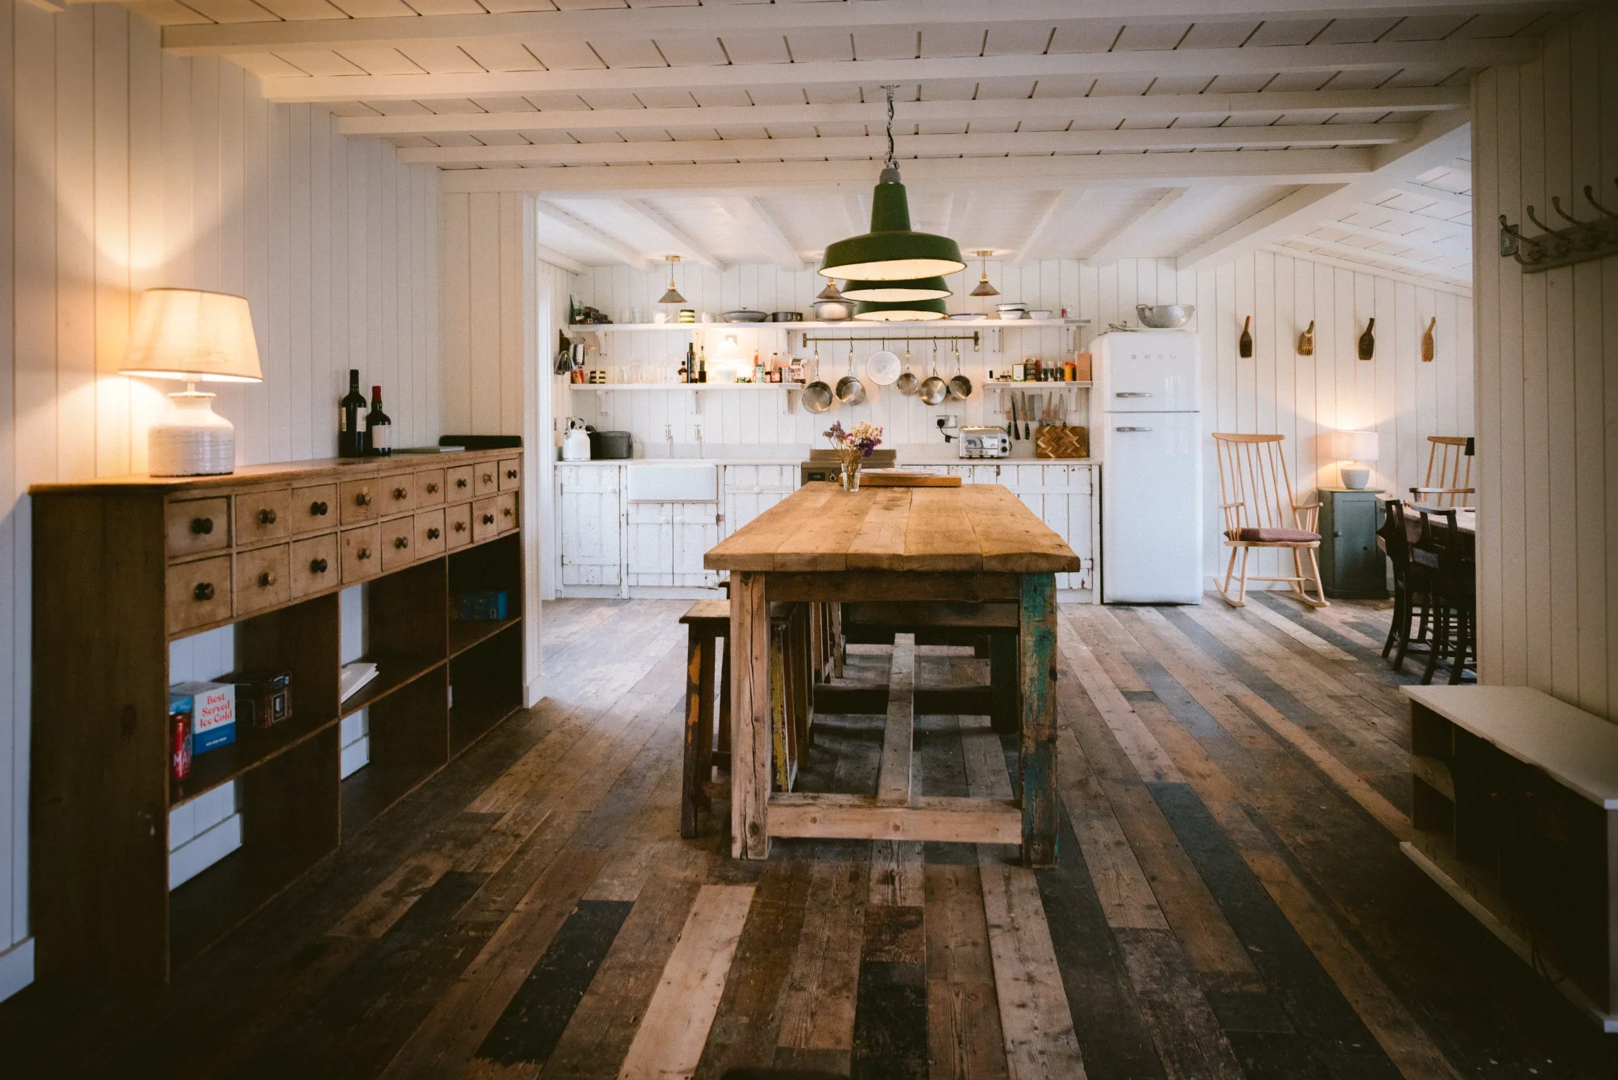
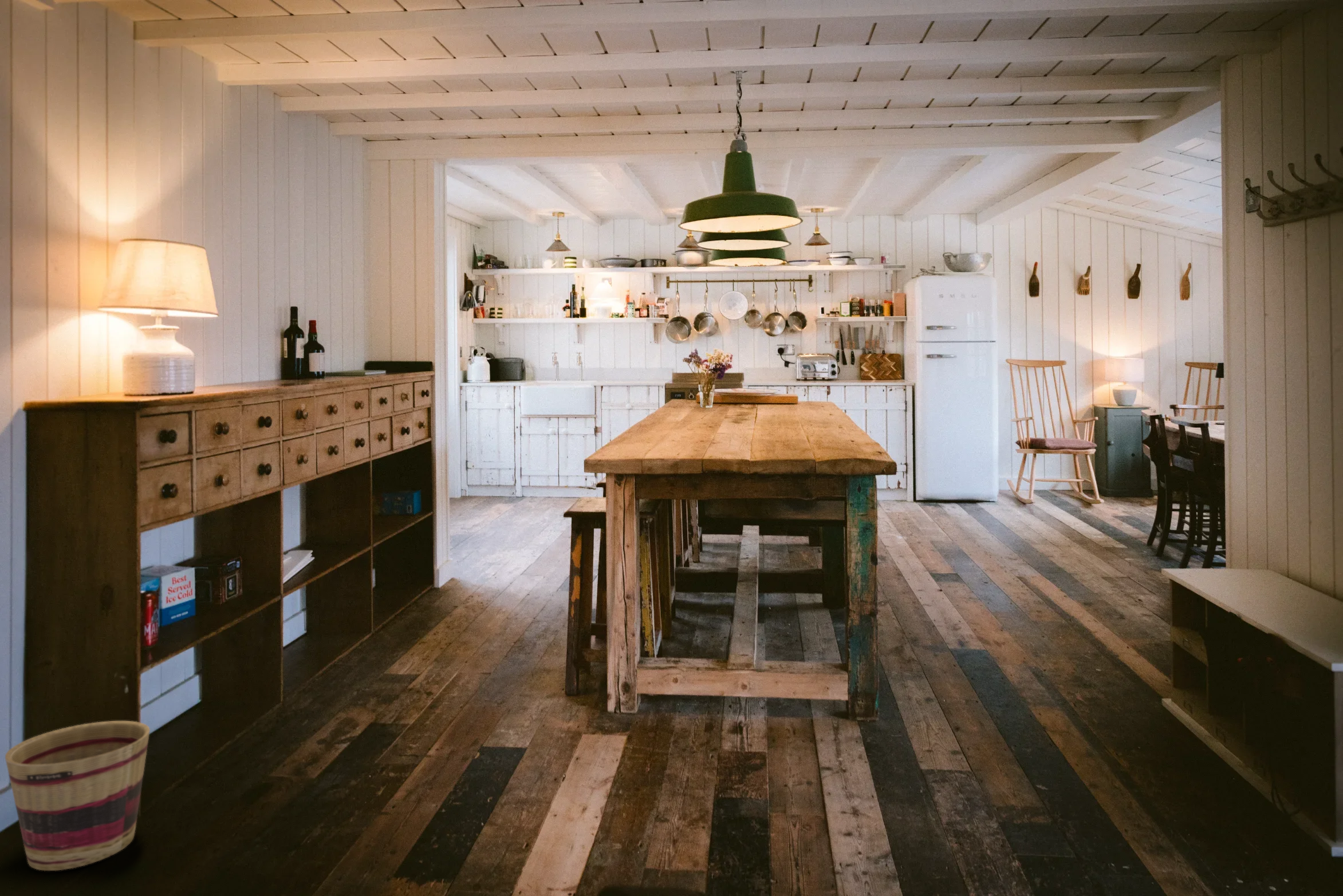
+ basket (81, 795)
